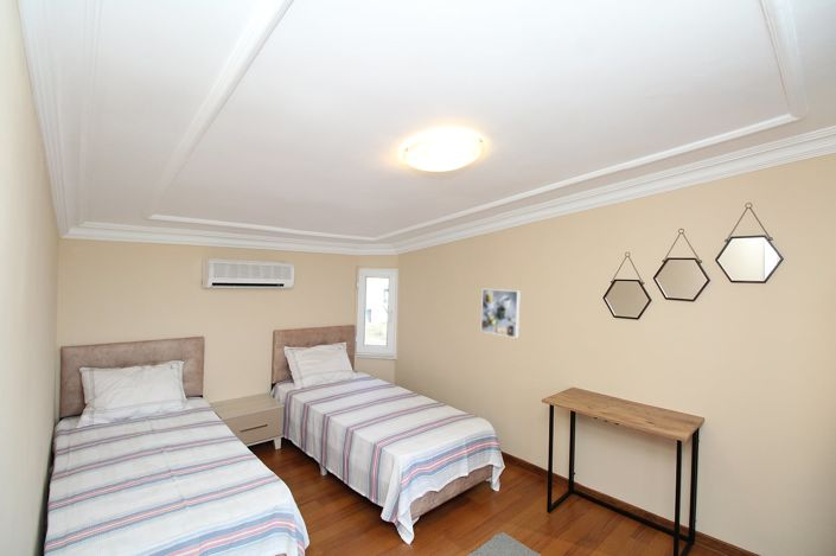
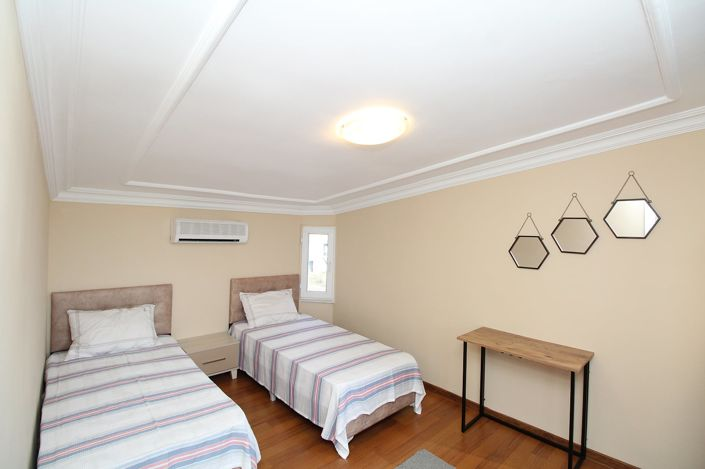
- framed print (499, 312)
